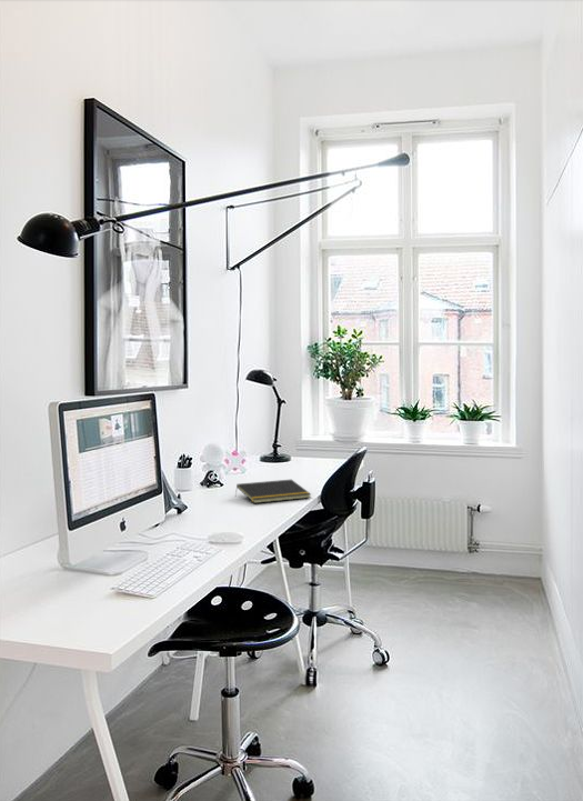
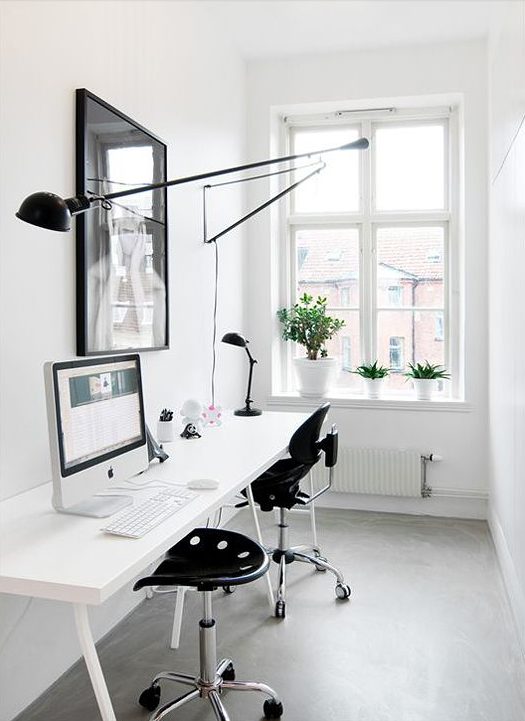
- notepad (273, 490)
